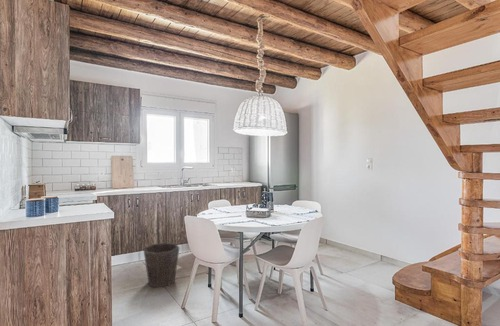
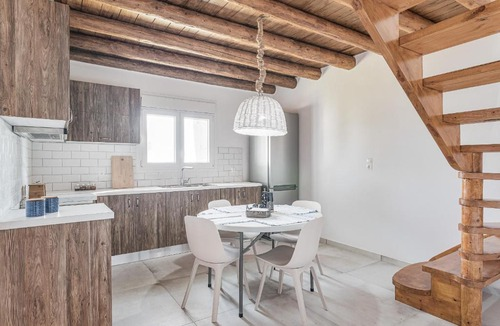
- waste bin (161, 264)
